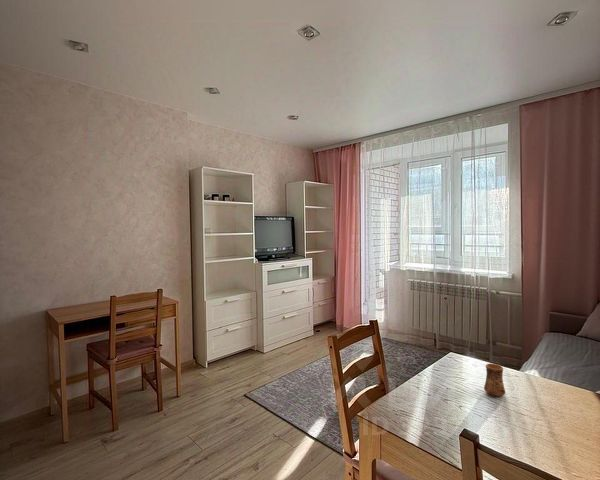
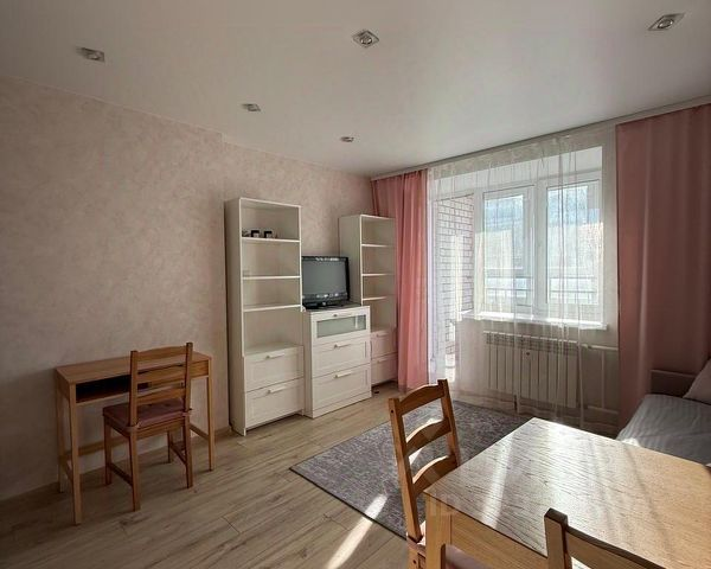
- cup (494, 379)
